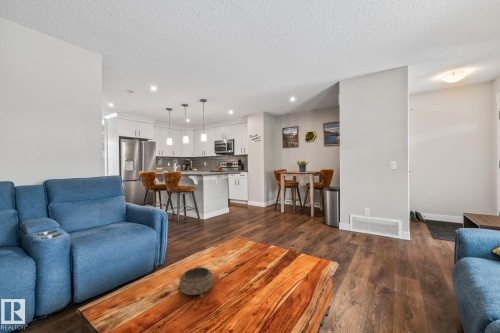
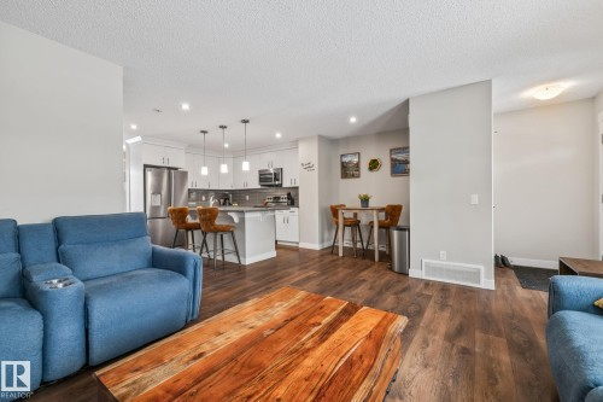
- decorative bowl (195, 280)
